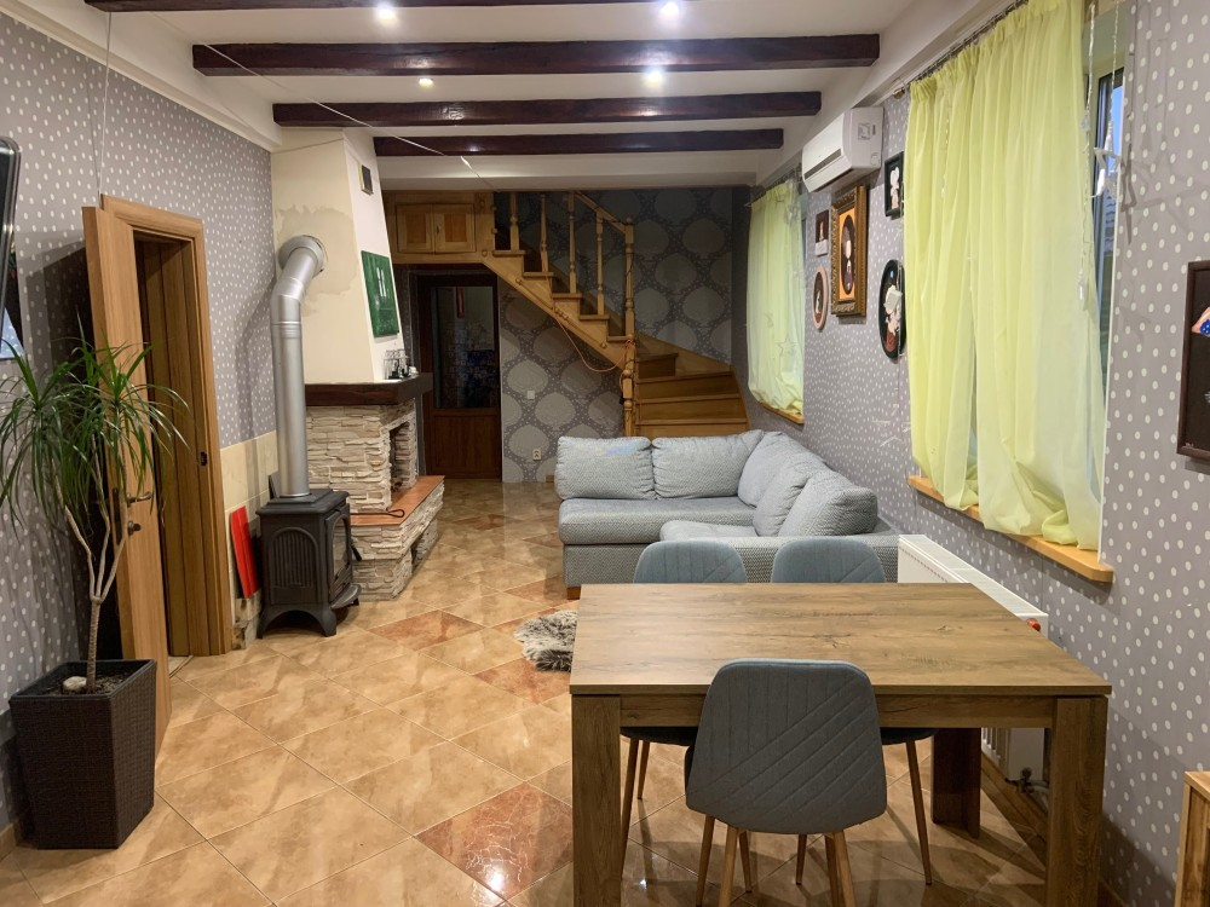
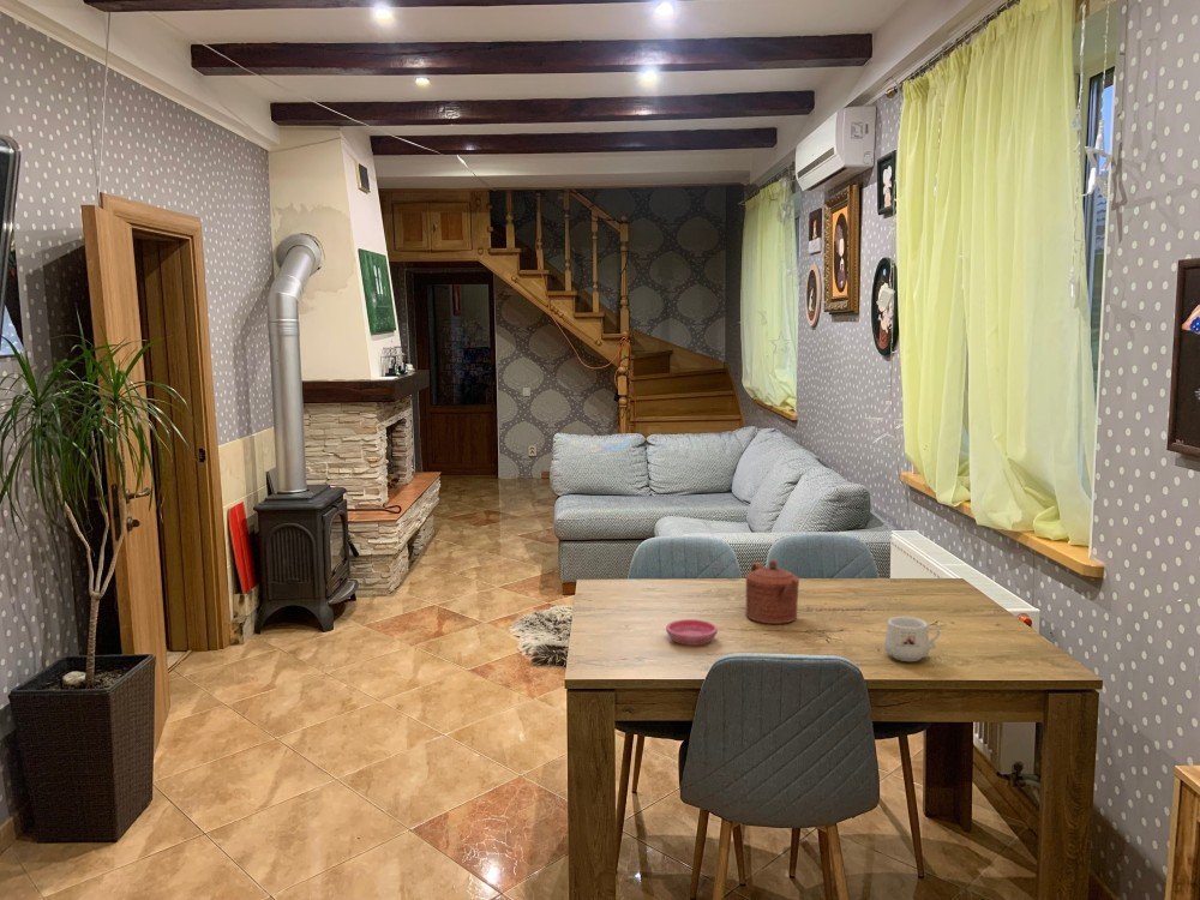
+ teapot (772, 588)
+ mug (911, 640)
+ saucer (691, 632)
